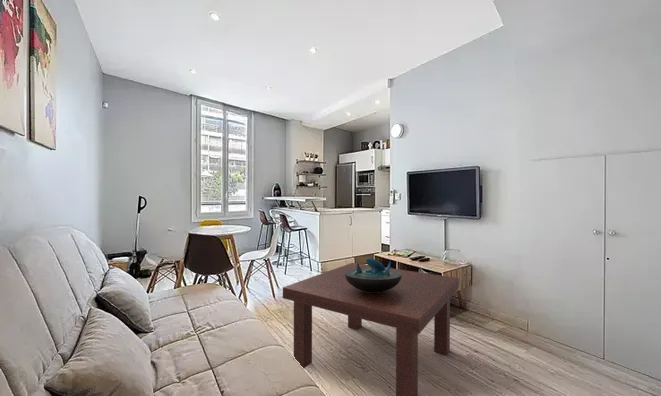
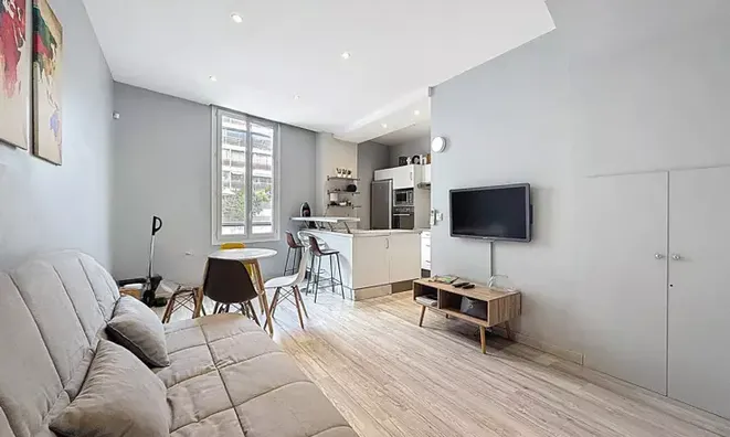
- decorative bowl (372, 273)
- coffee table (375, 319)
